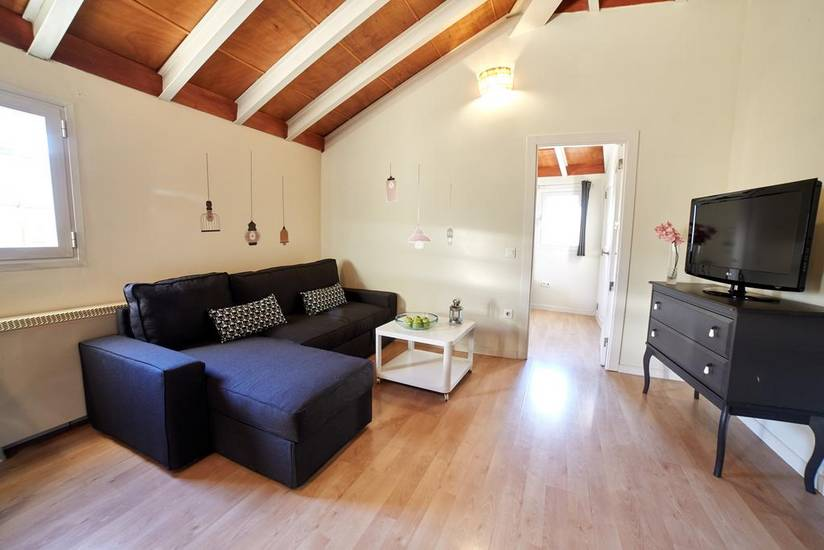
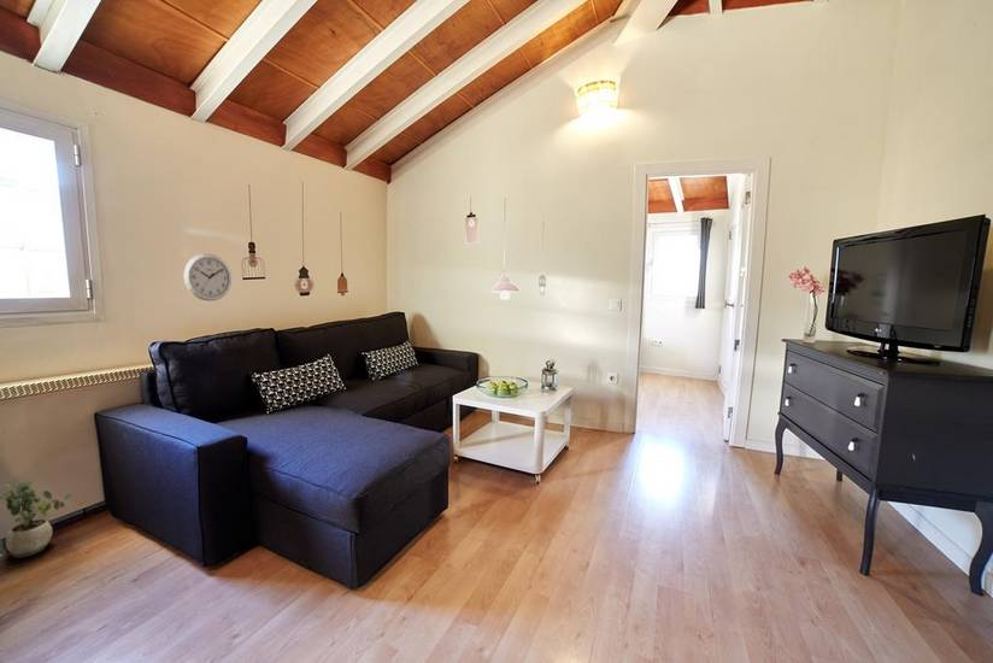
+ potted plant (35, 514)
+ wall clock (208, 277)
